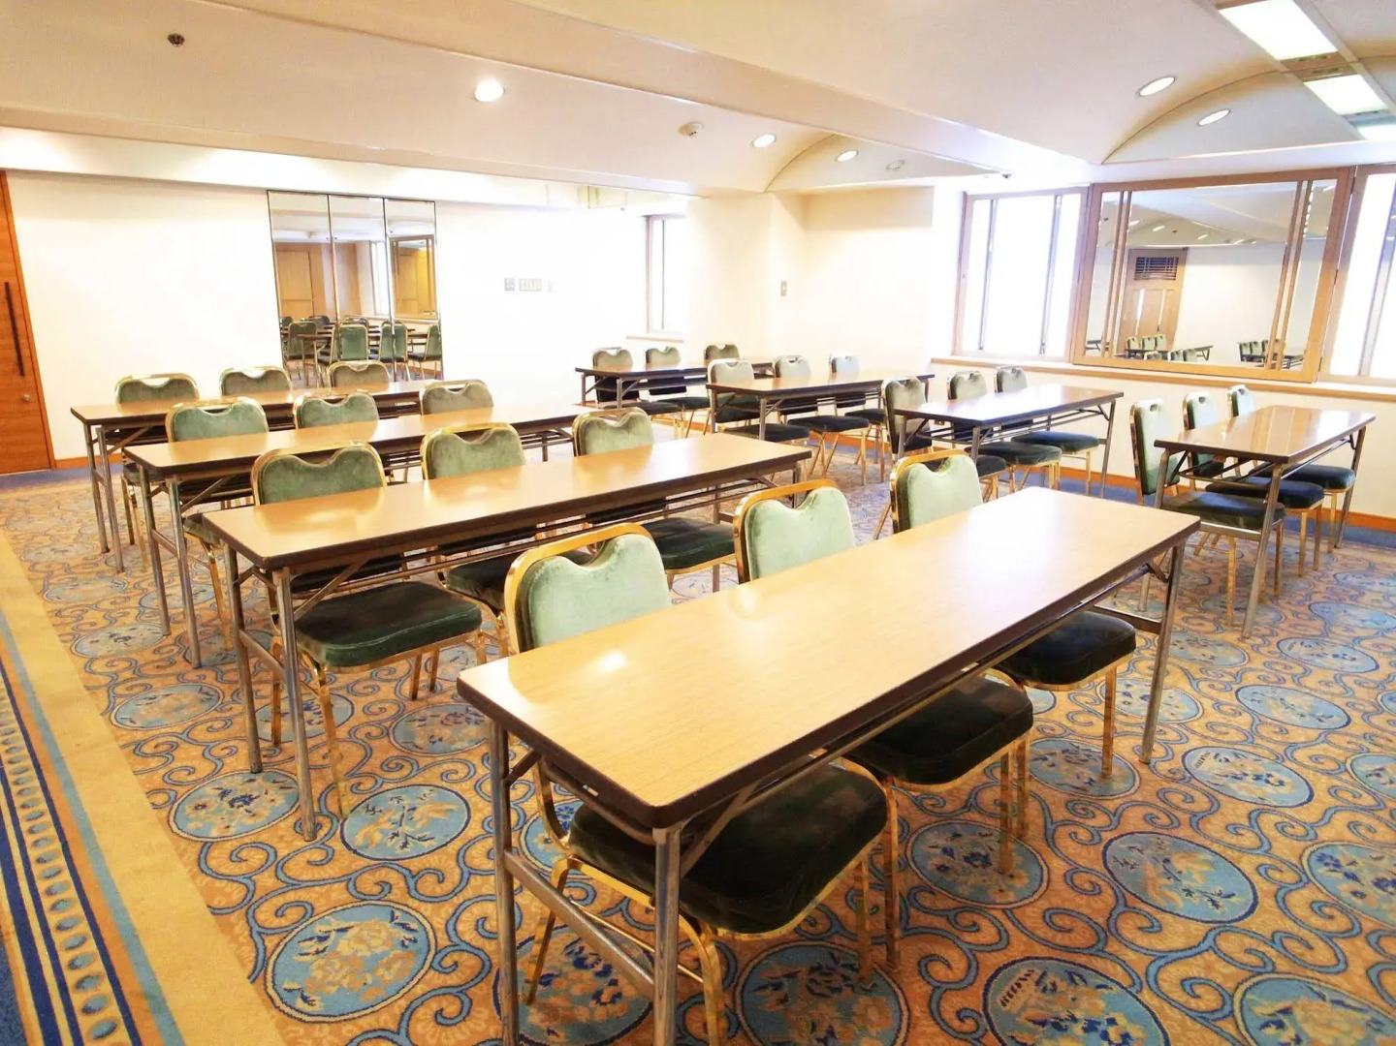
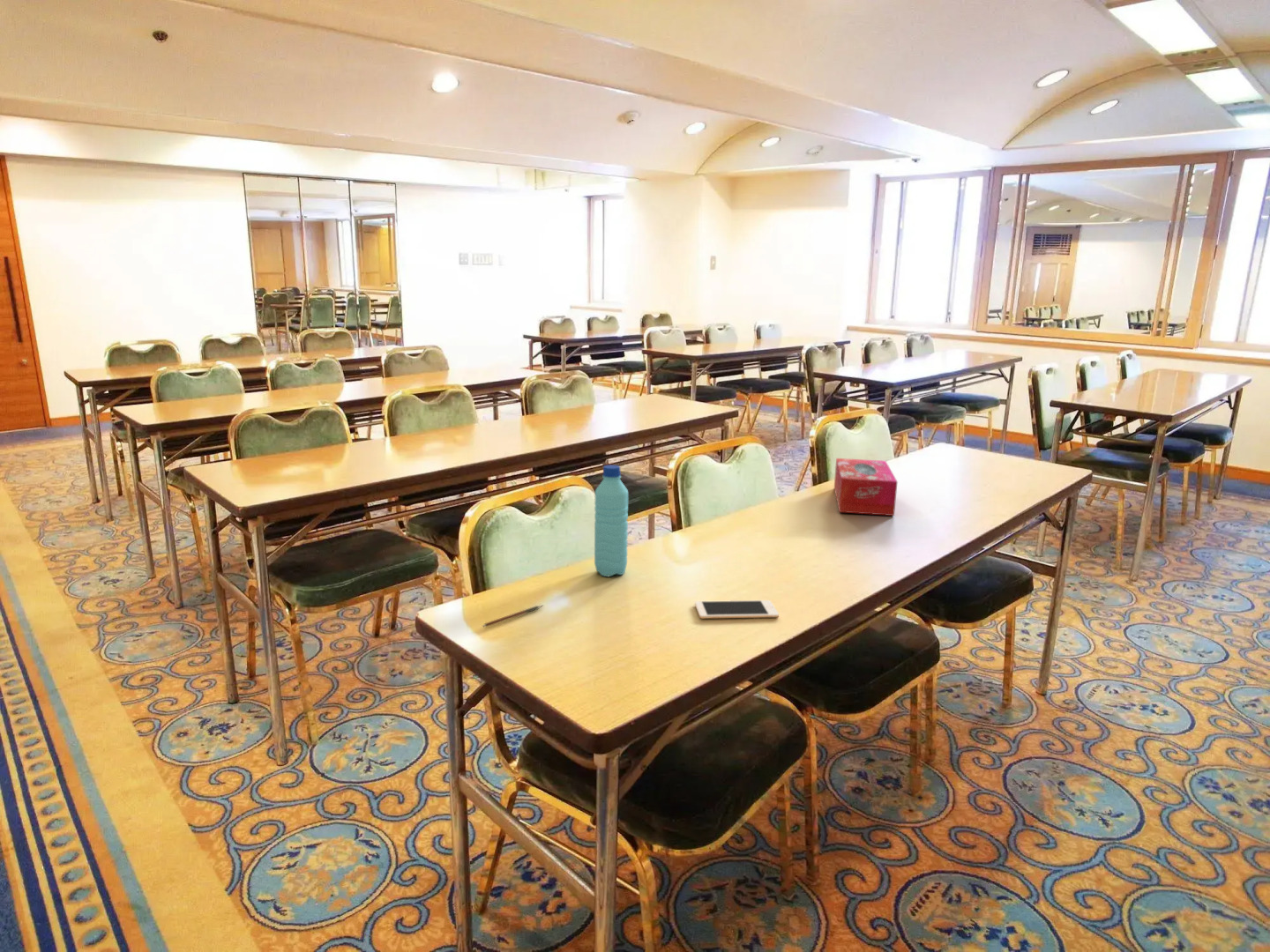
+ cell phone (736, 609)
+ tissue box (863, 485)
+ pen (514, 615)
+ water bottle (611, 520)
